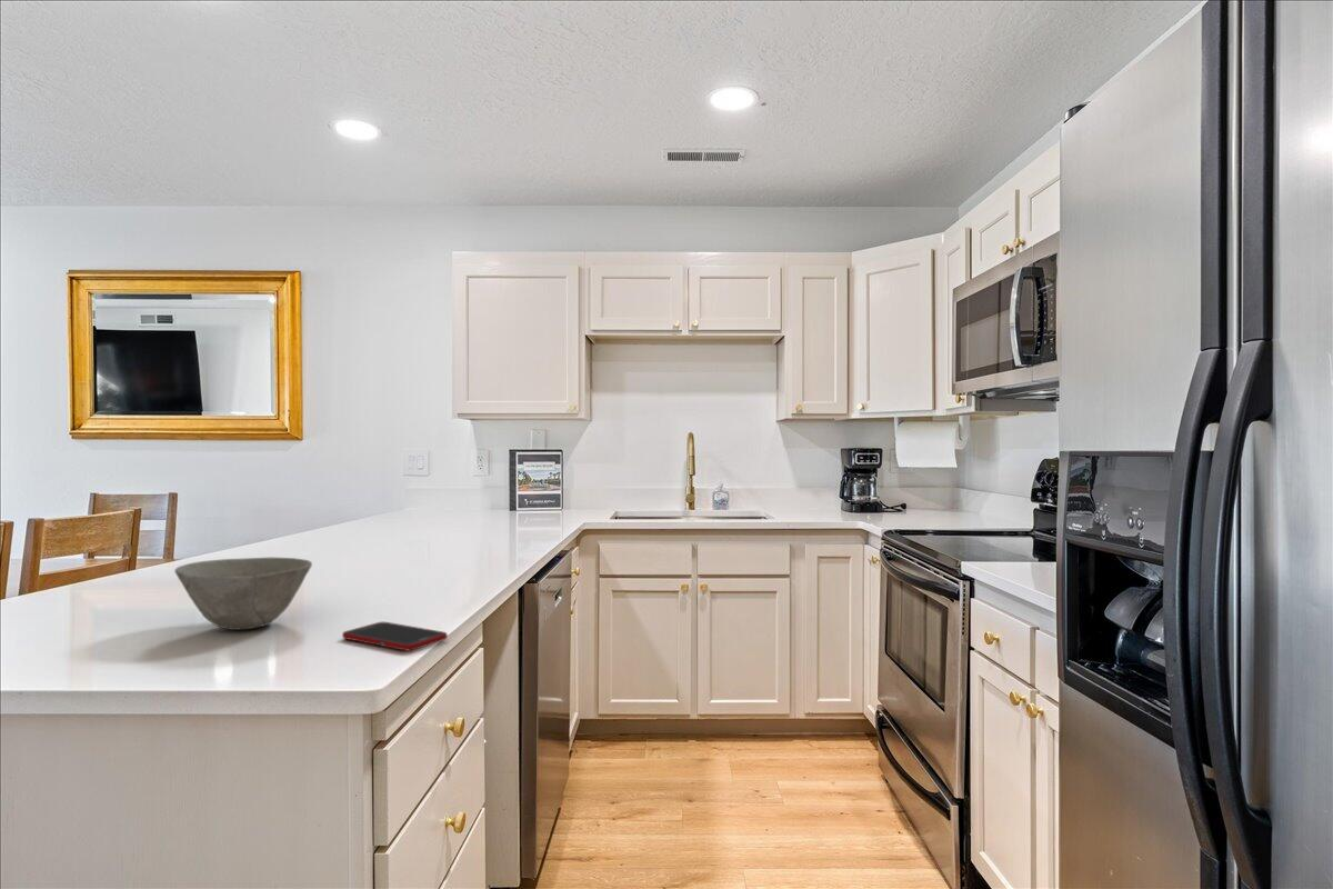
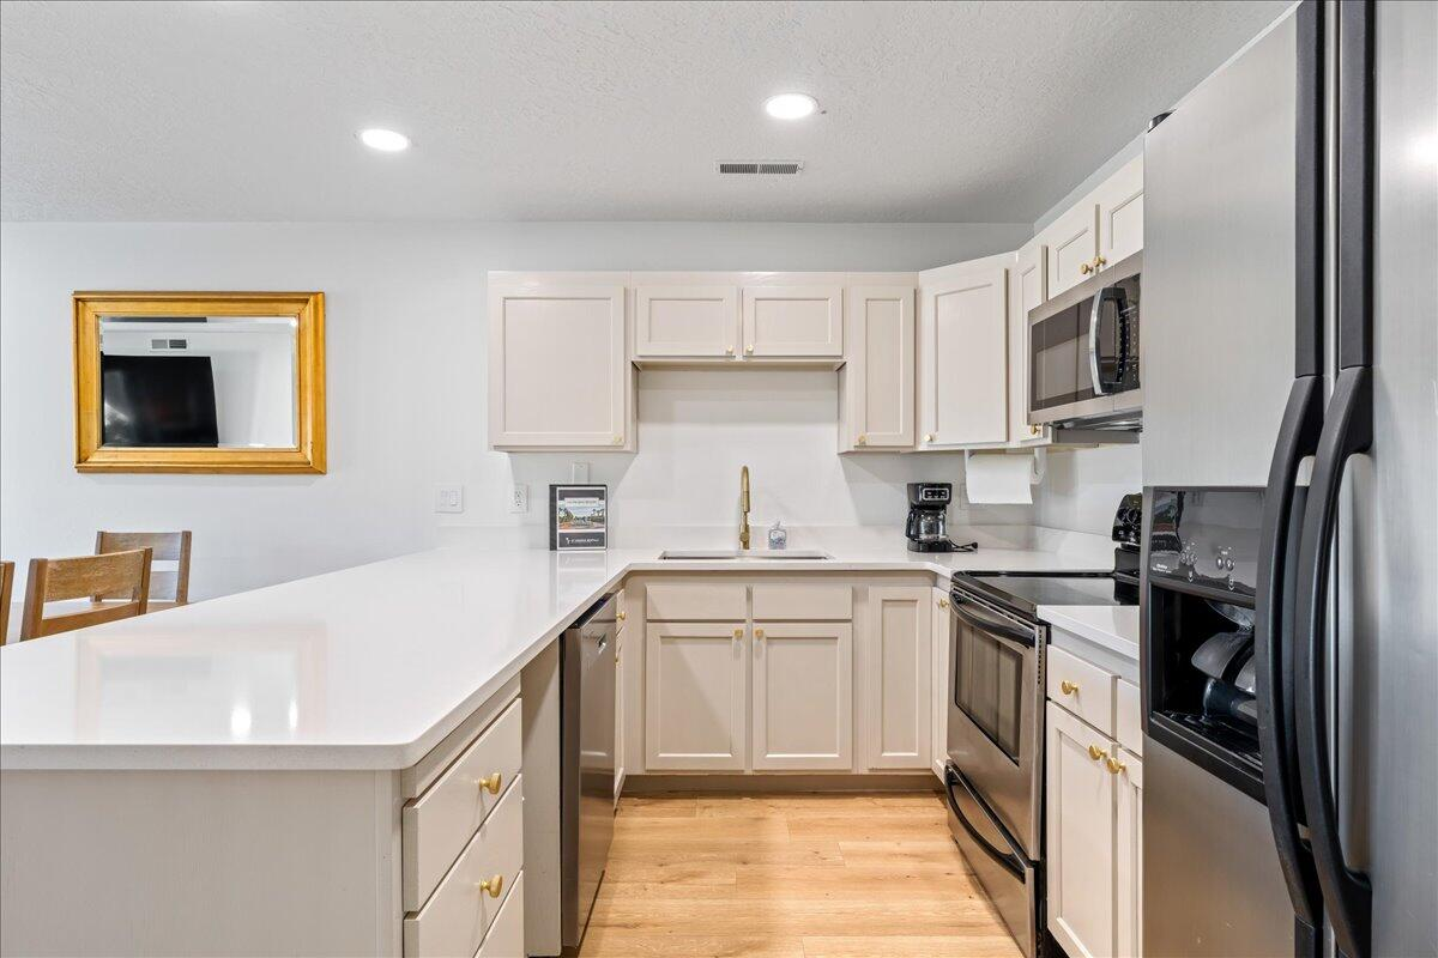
- bowl (245, 595)
- cell phone (394, 636)
